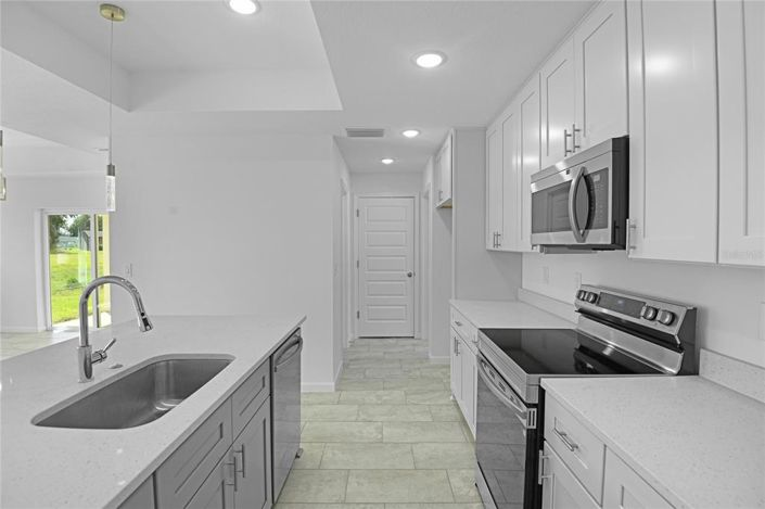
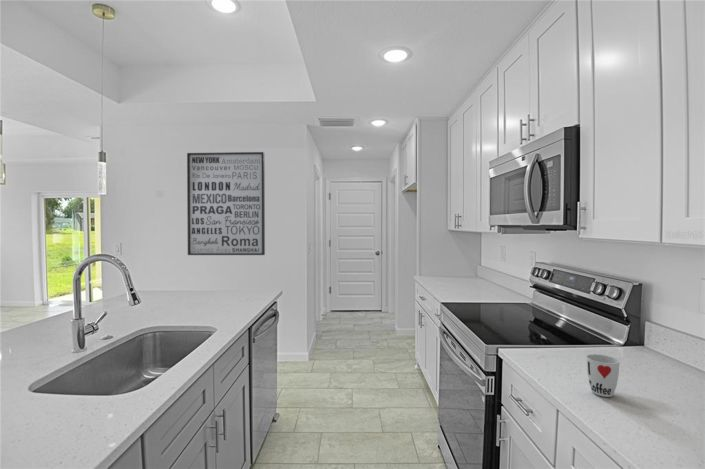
+ cup (602, 375)
+ wall art (226, 204)
